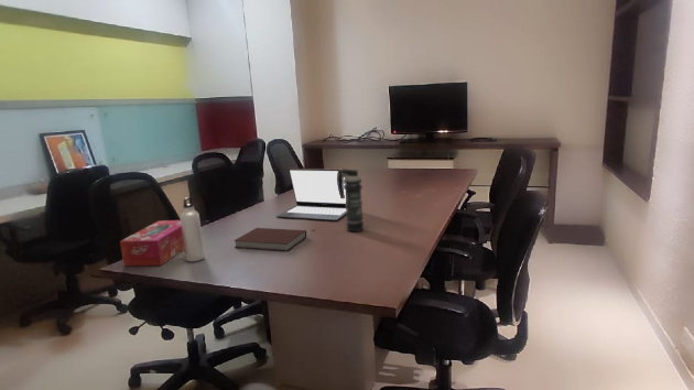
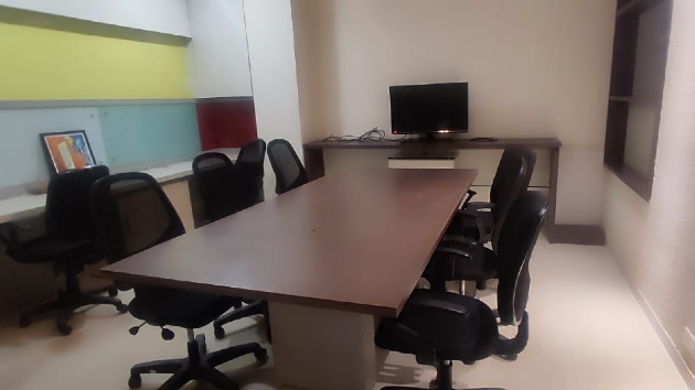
- notebook (271, 238)
- smoke grenade (350, 199)
- laptop (314, 192)
- tissue box (159, 241)
- water bottle (191, 228)
